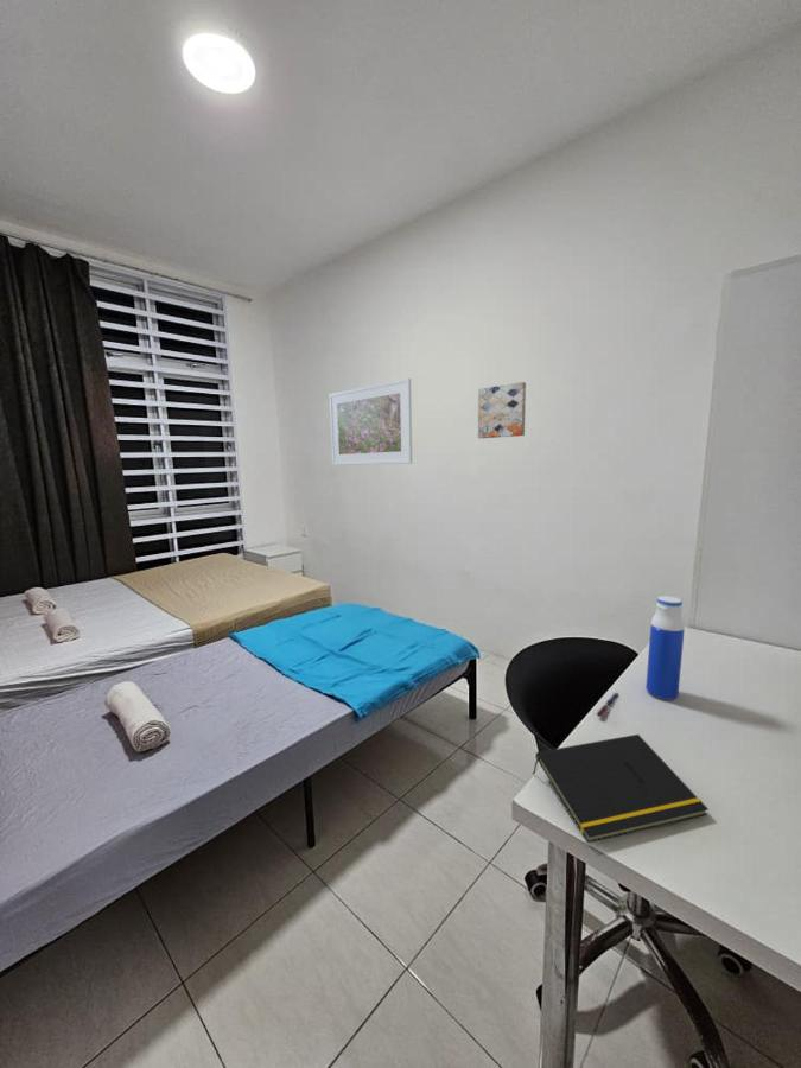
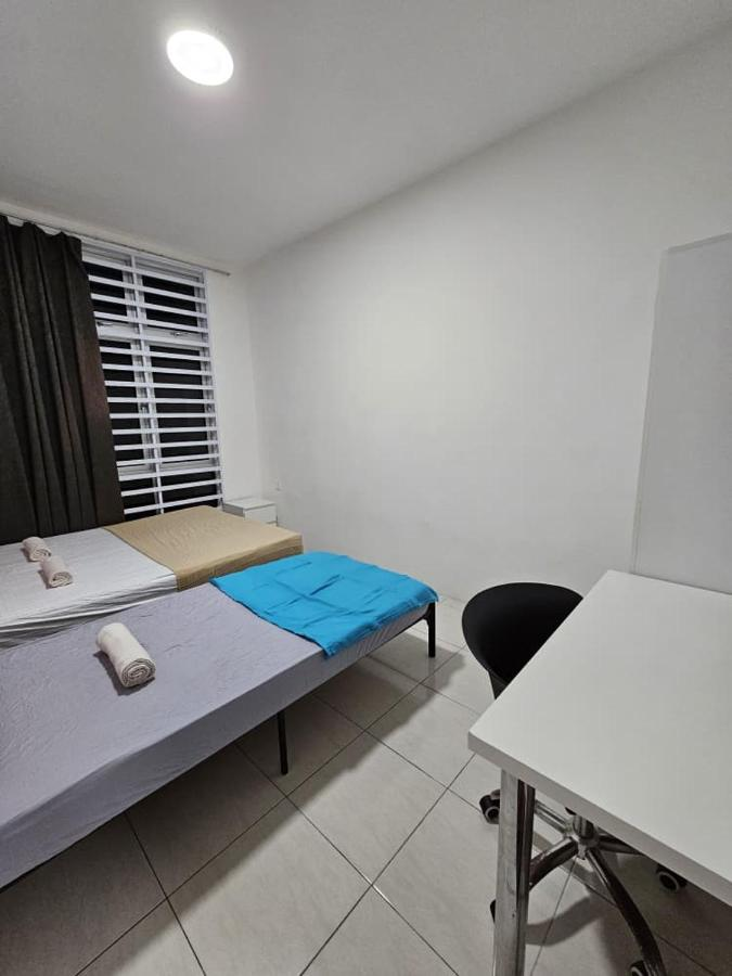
- pen (608, 703)
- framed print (367, 426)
- water bottle (665, 647)
- notepad (616, 781)
- wall art (501, 411)
